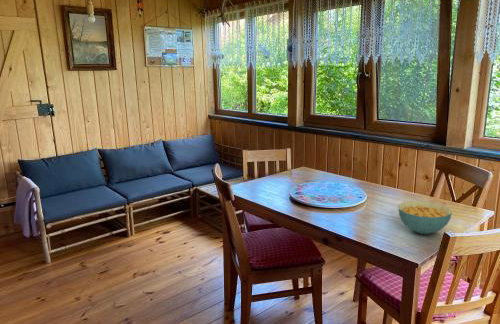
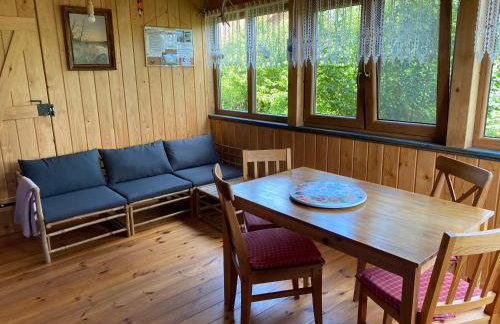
- cereal bowl (423, 220)
